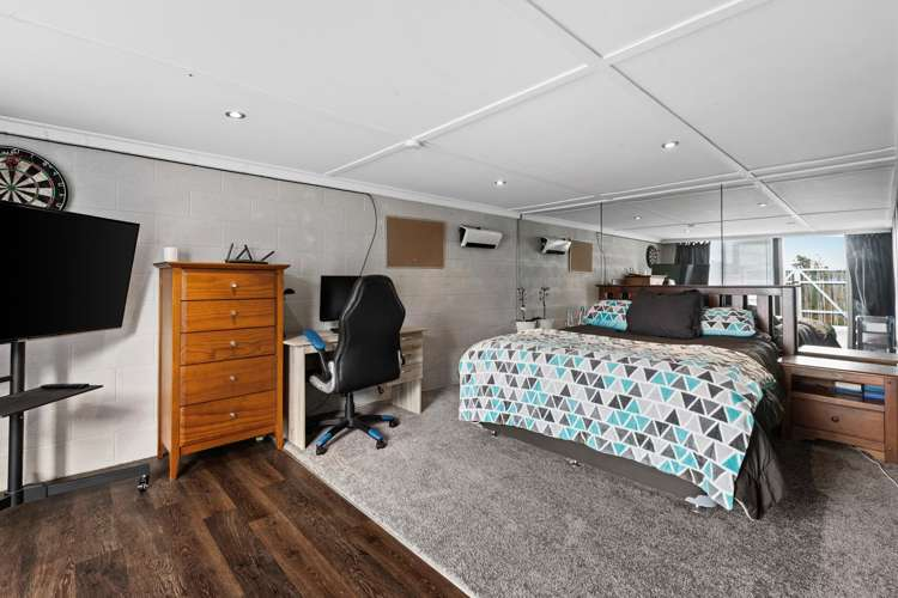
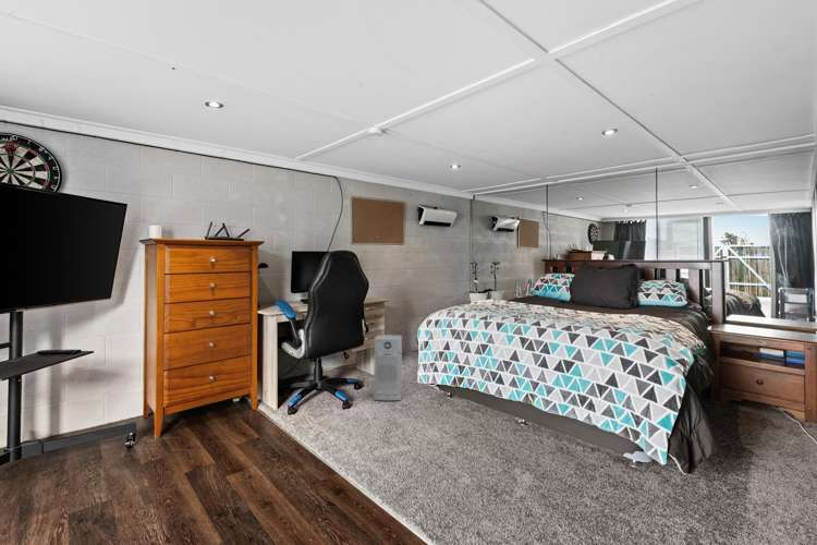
+ air purifier (388, 365)
